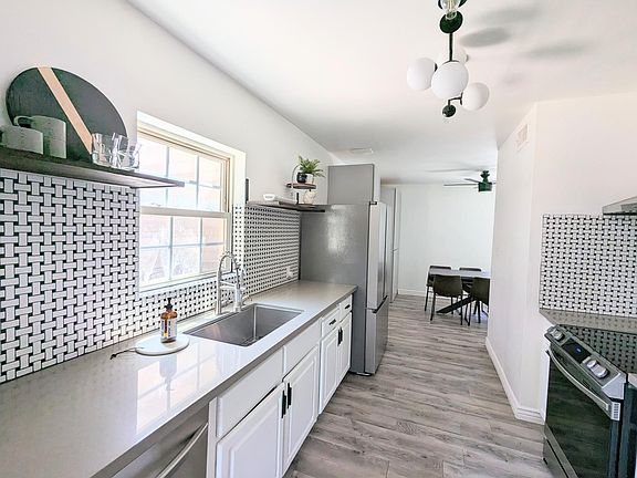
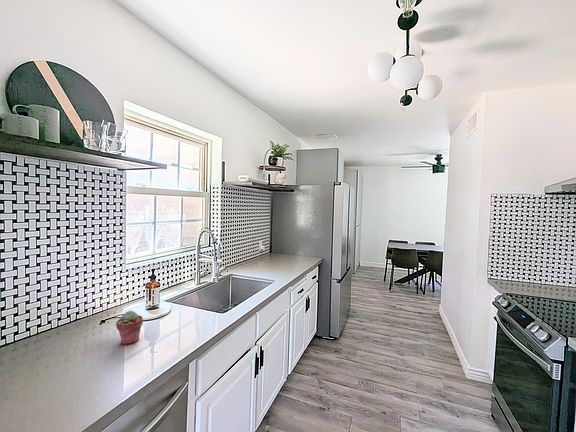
+ potted succulent (129, 325)
